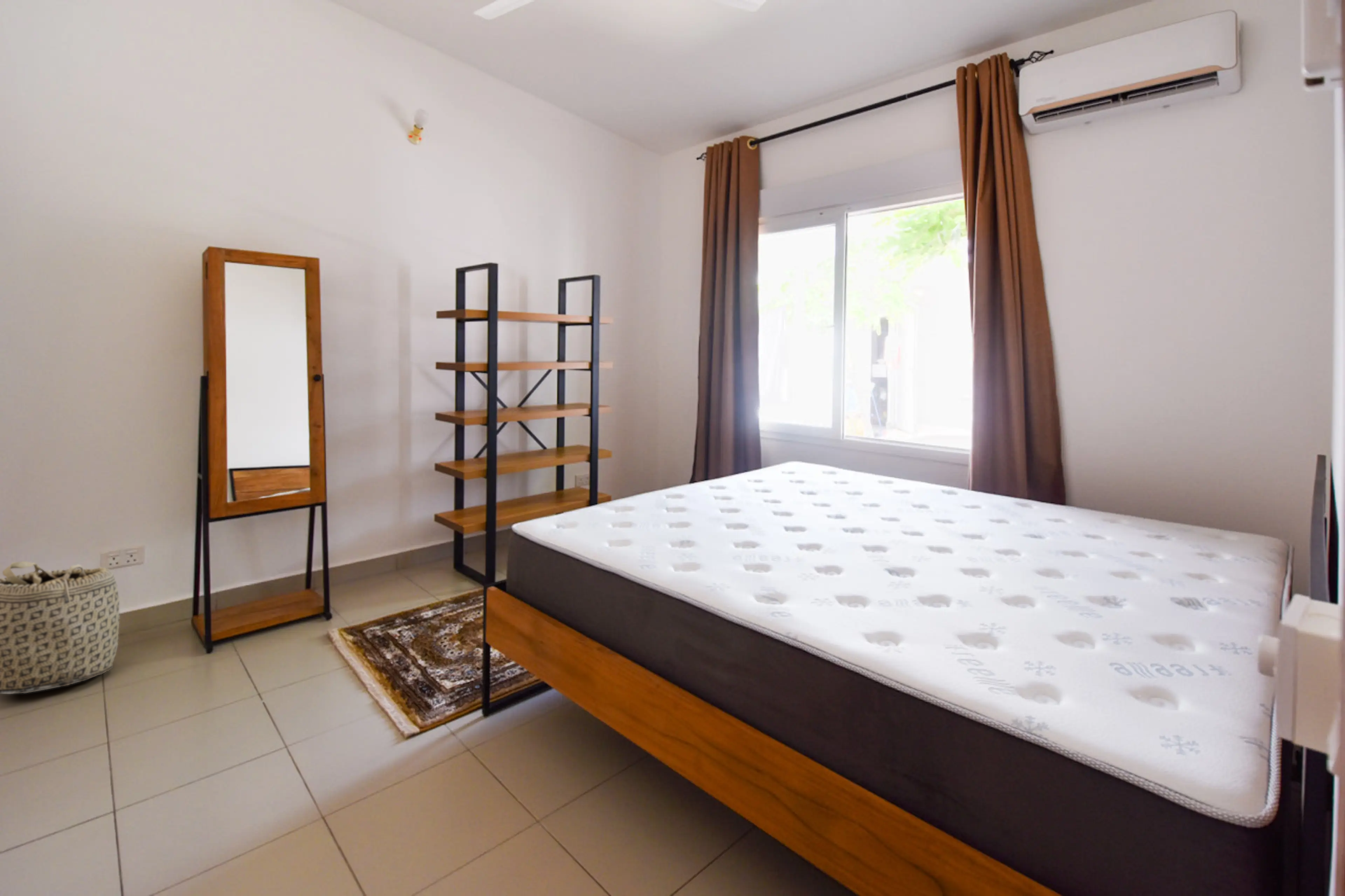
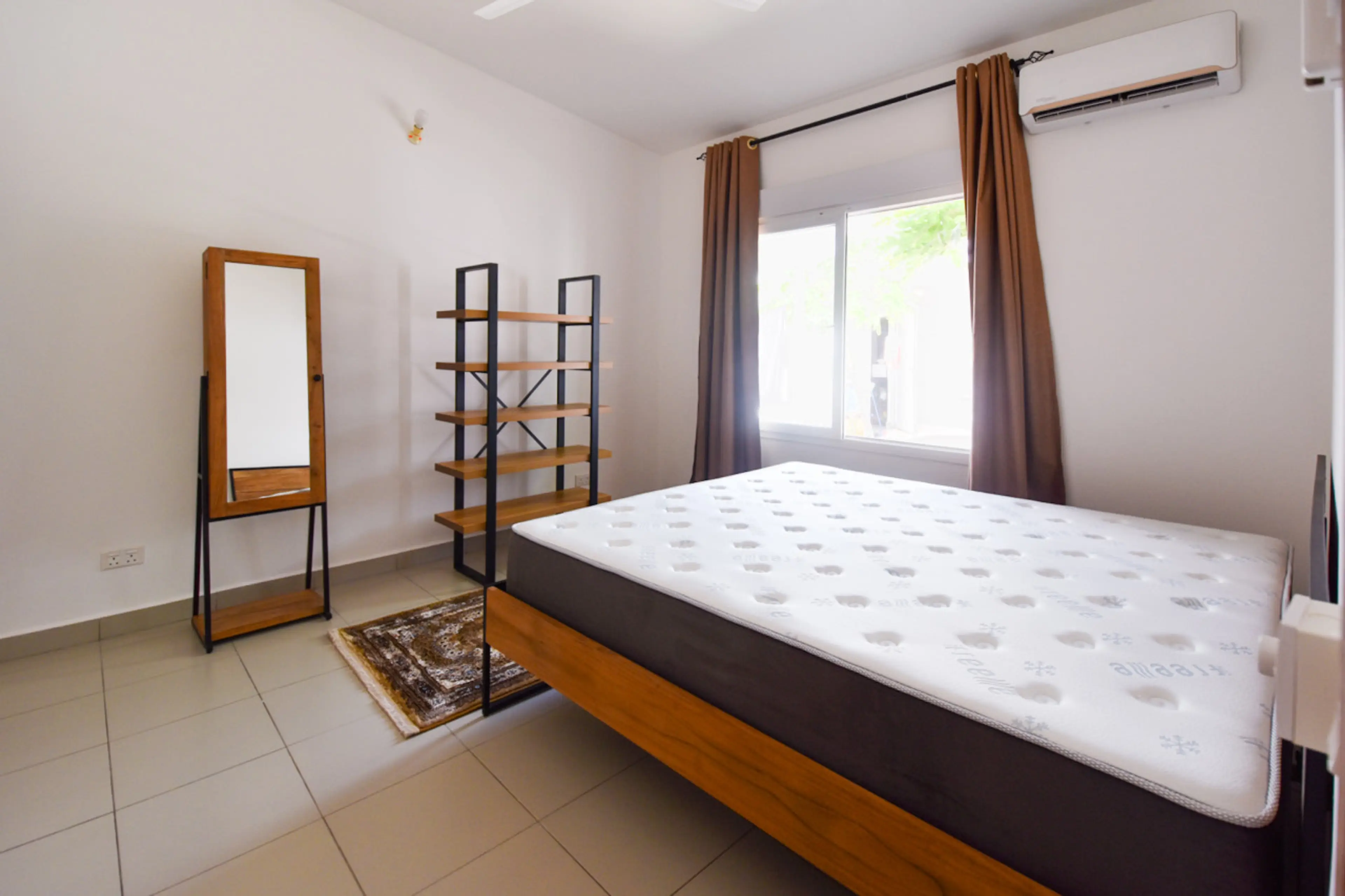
- basket (49, 619)
